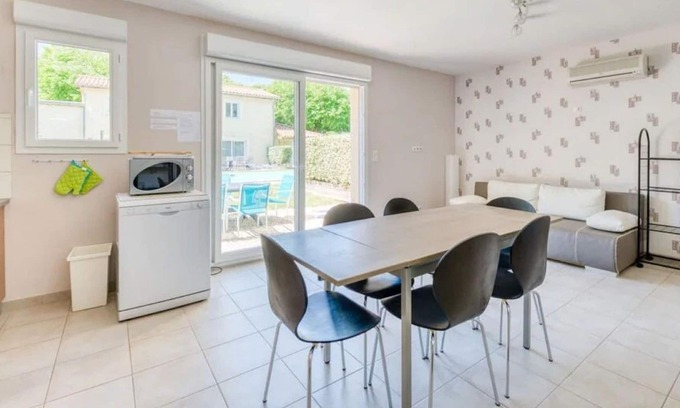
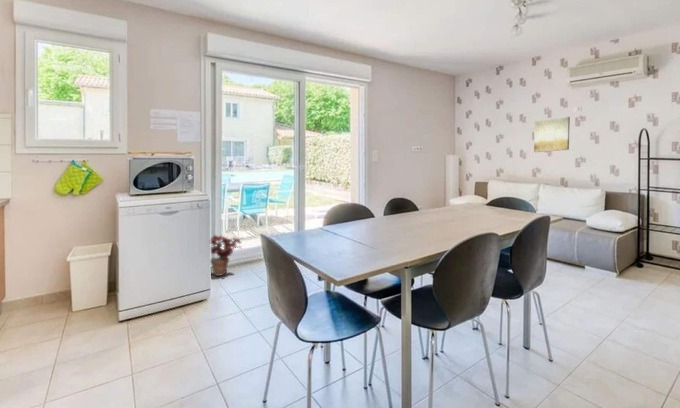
+ wall art (551, 135)
+ potted plant (223, 255)
